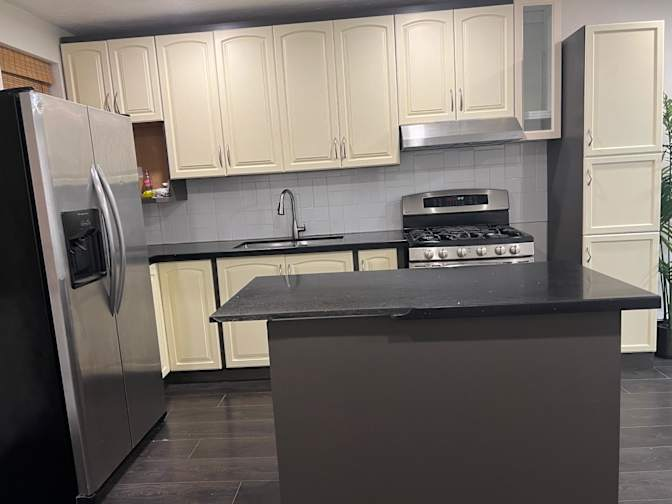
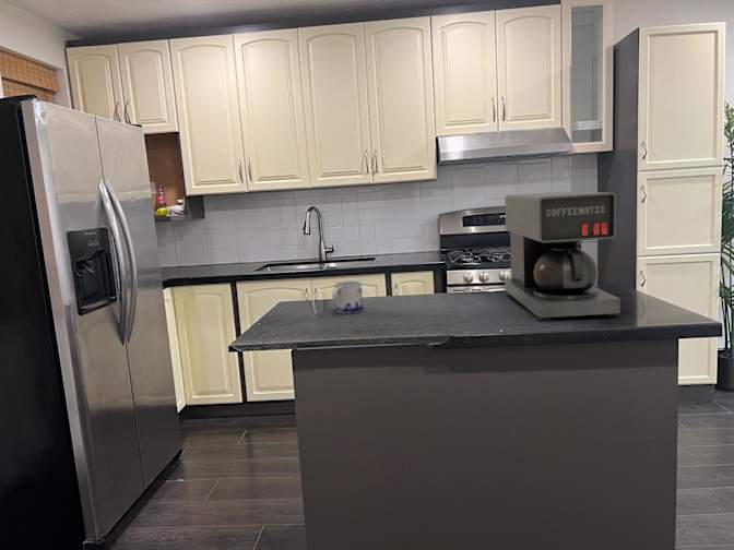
+ mug (346, 297)
+ coffee maker (554, 250)
